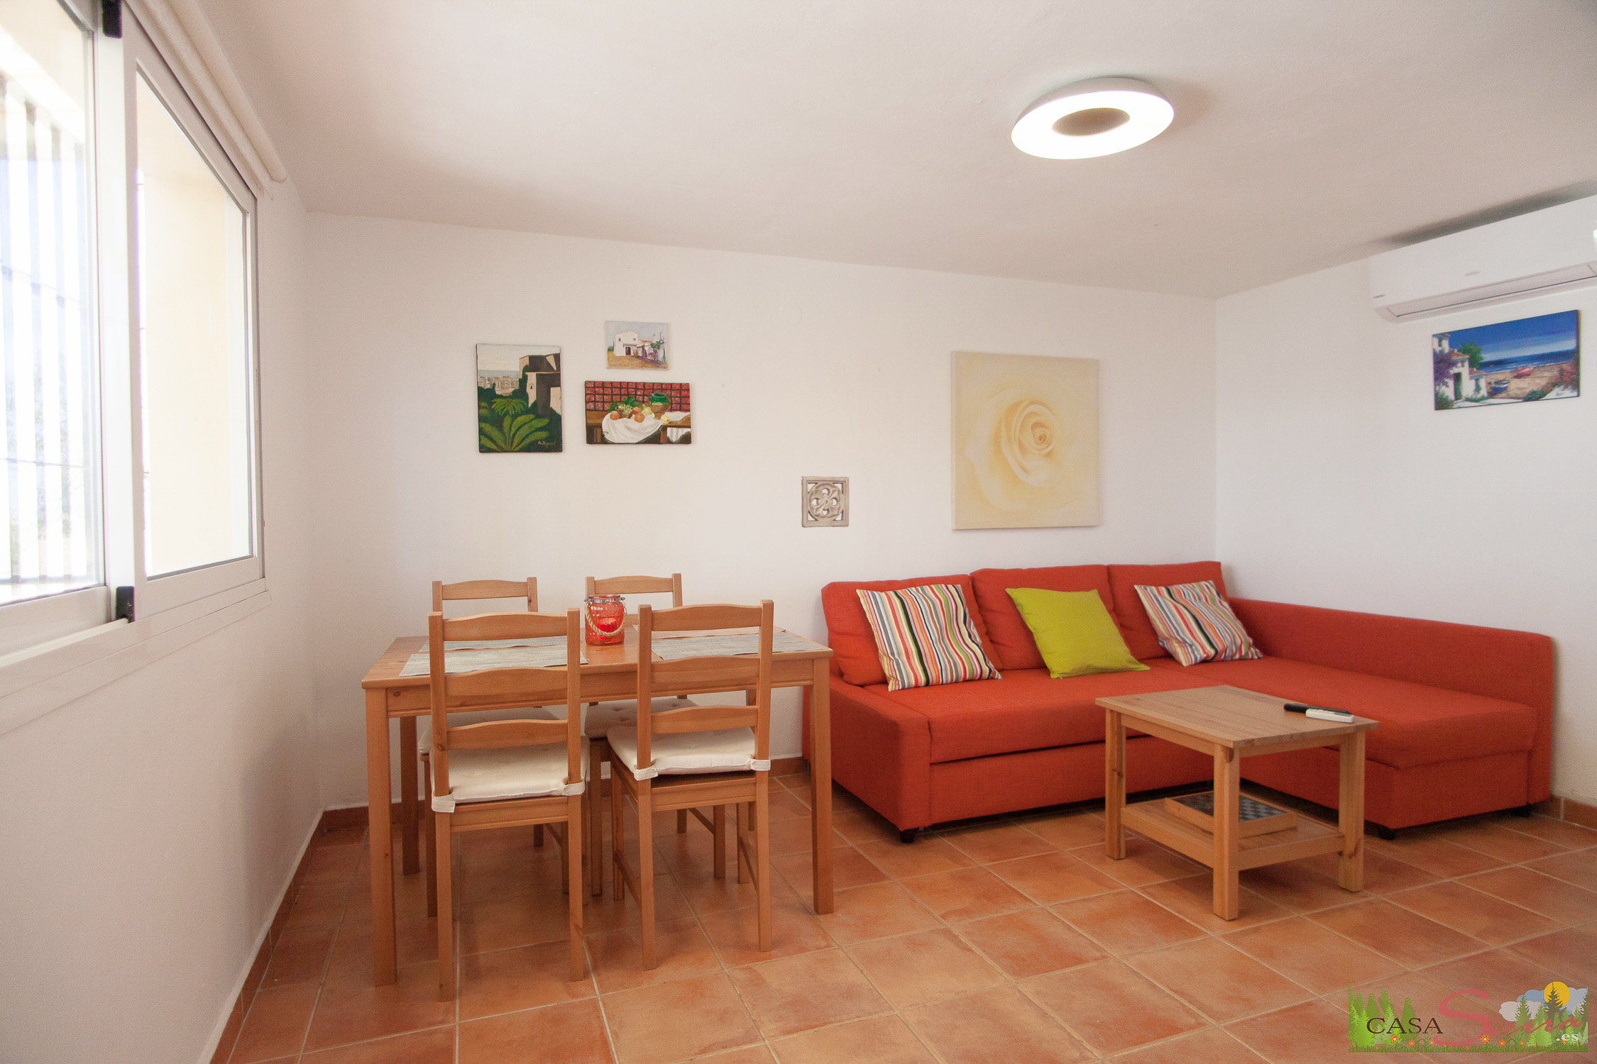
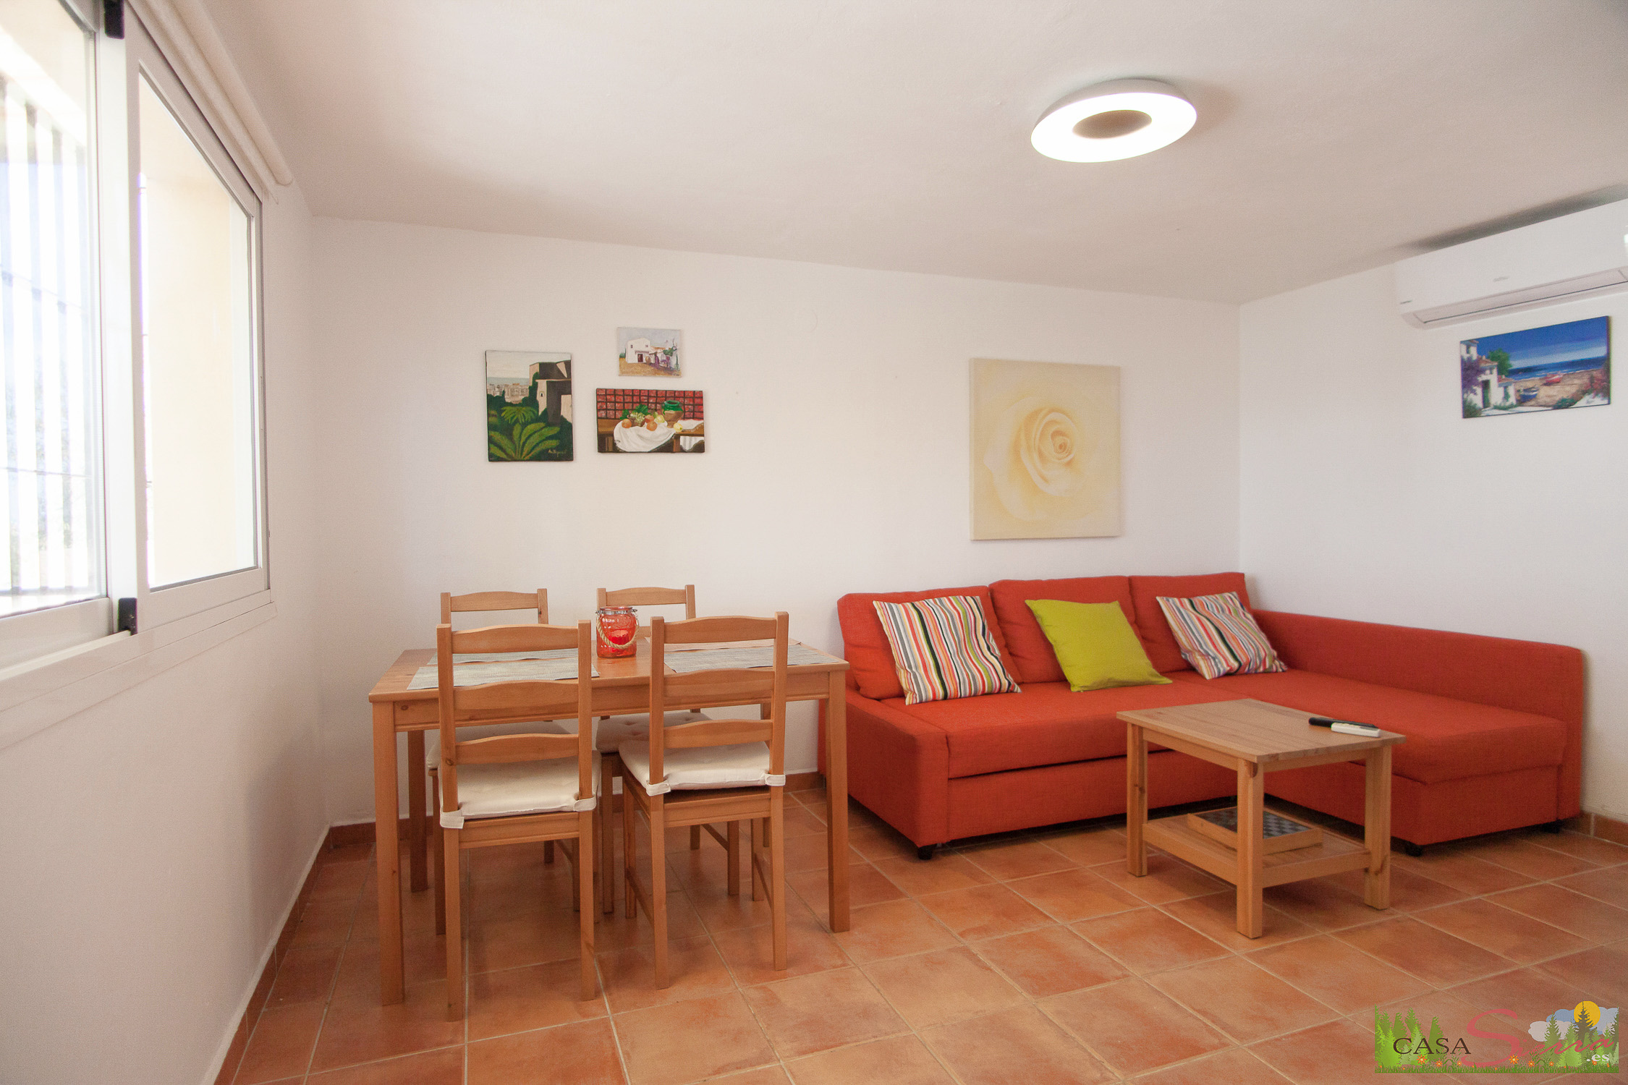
- wall ornament (825, 501)
